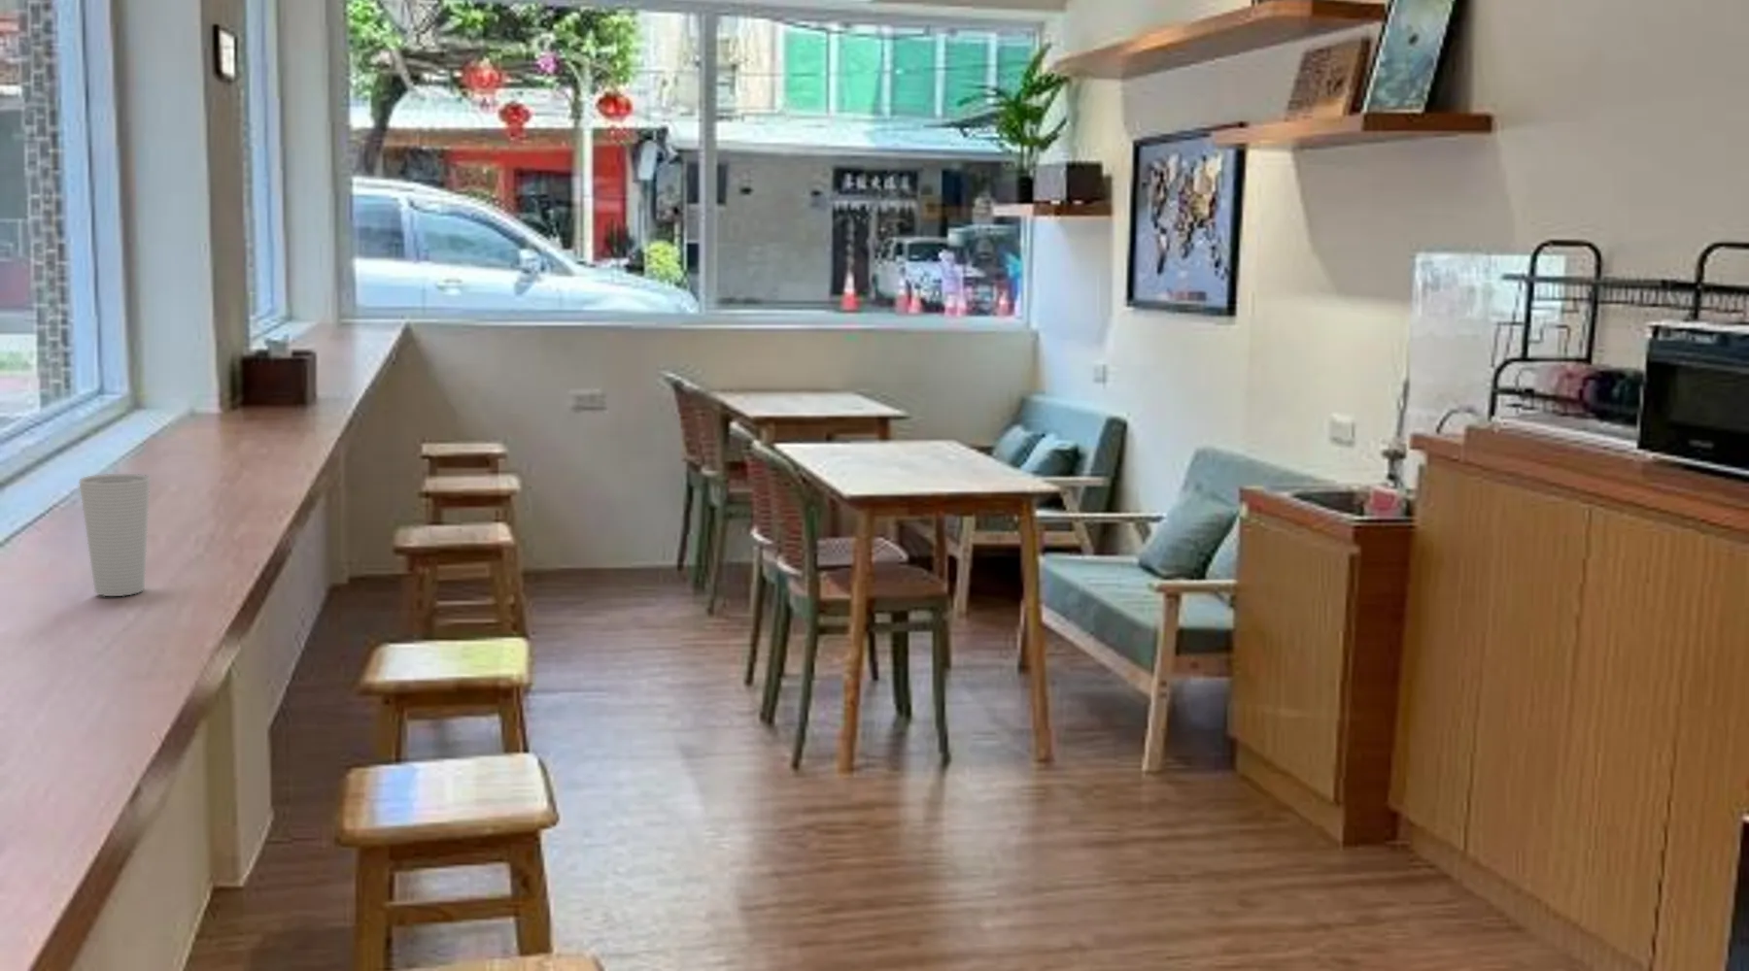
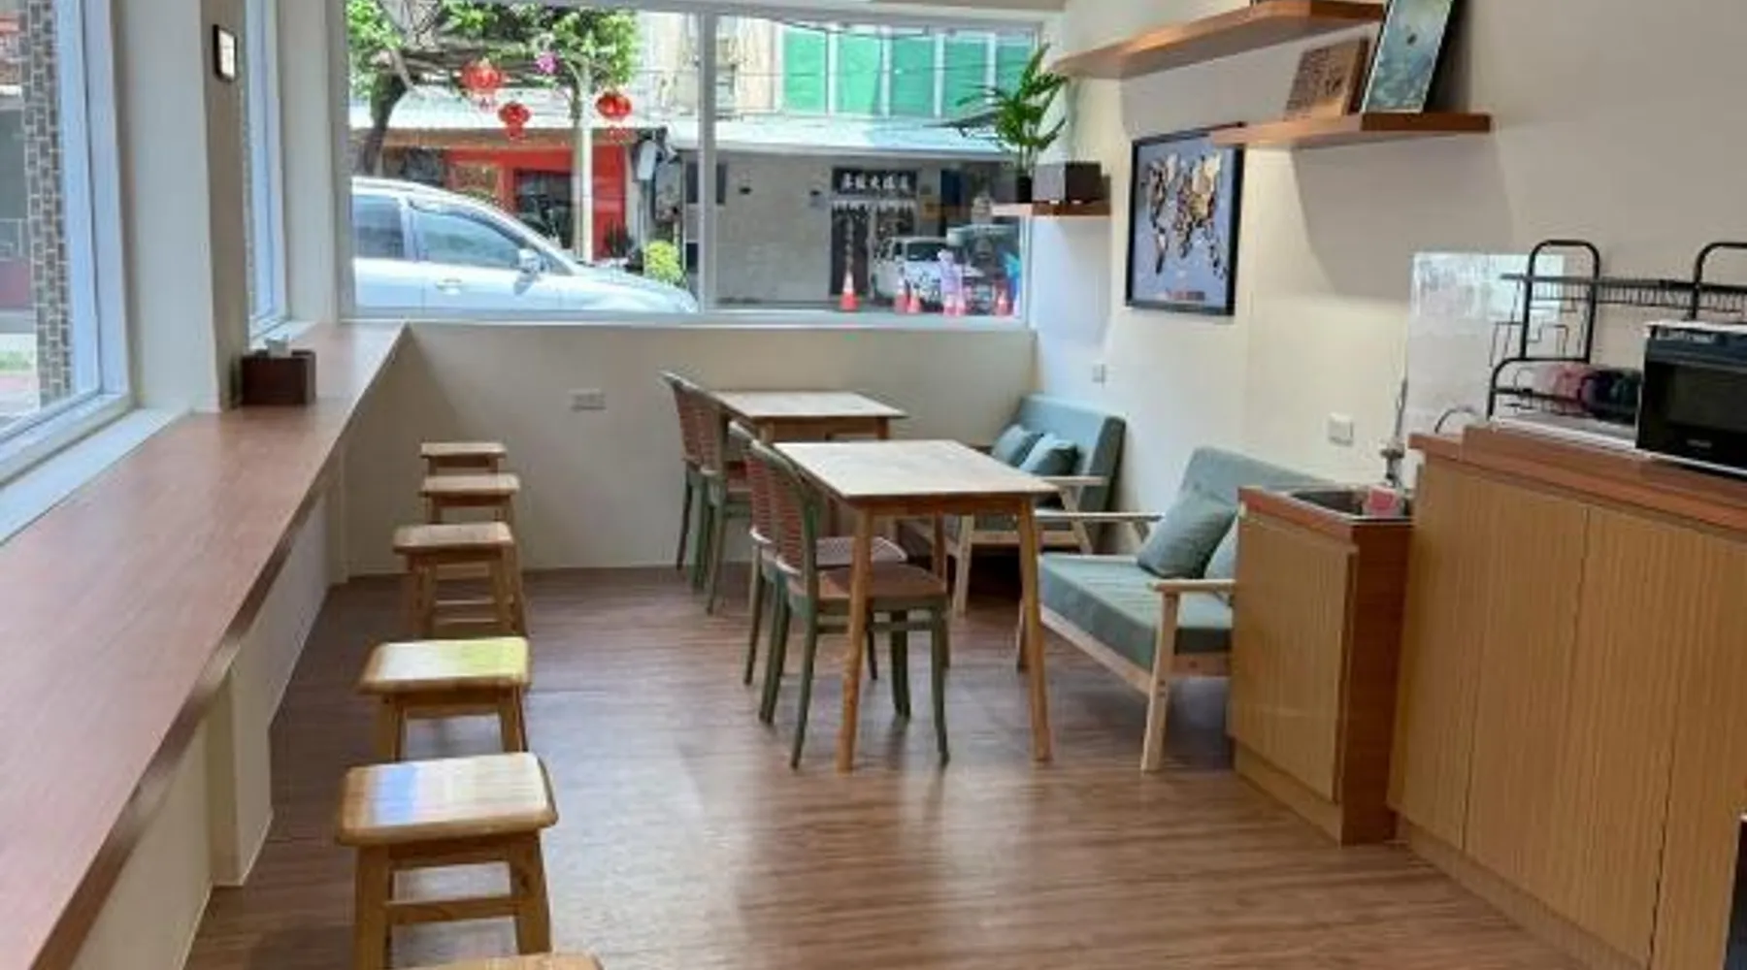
- cup (116, 535)
